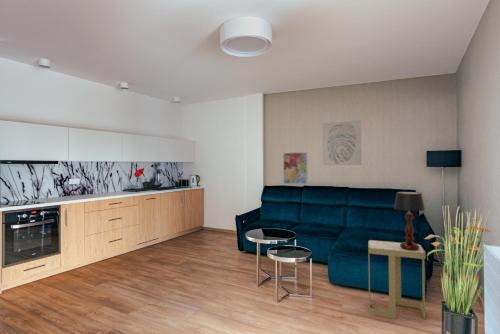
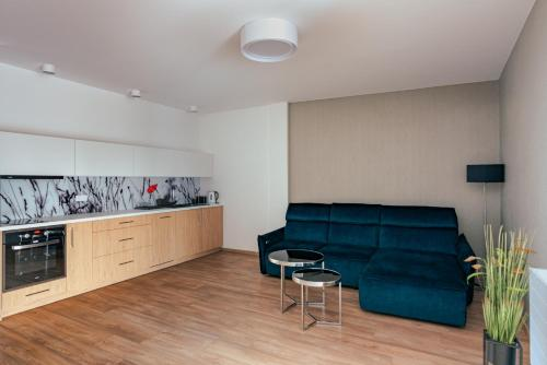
- wall art (341, 143)
- table lamp (409, 220)
- side table (395, 278)
- wall art (295, 168)
